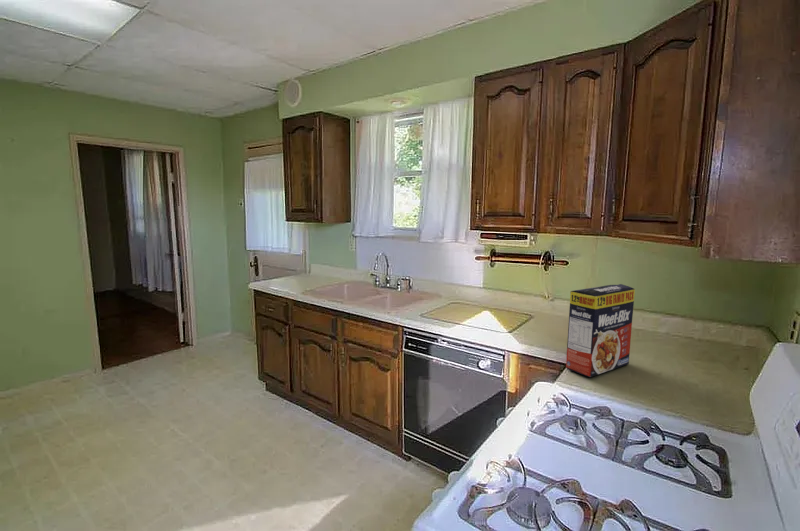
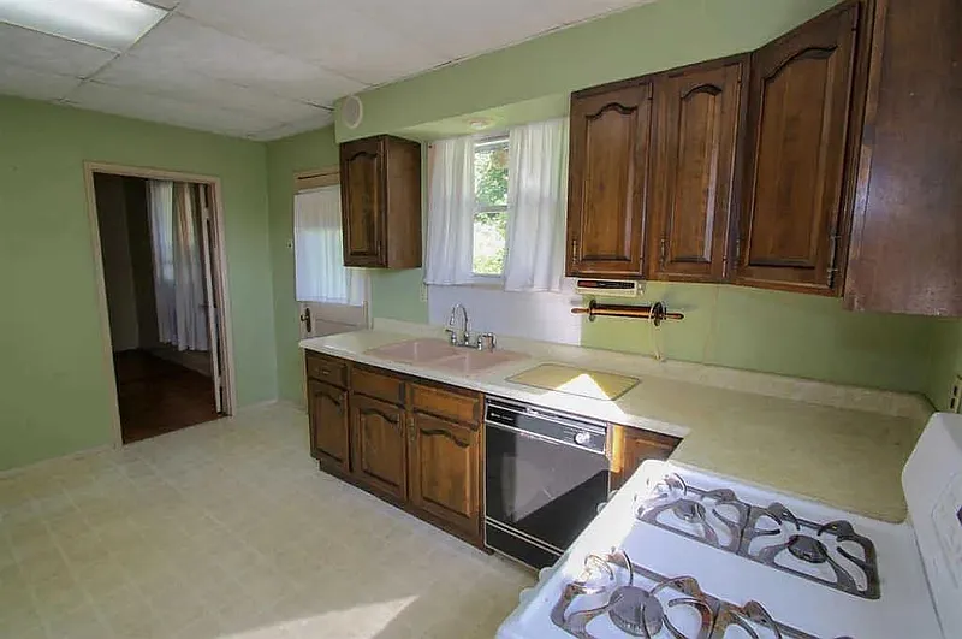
- cereal box (600, 327)
